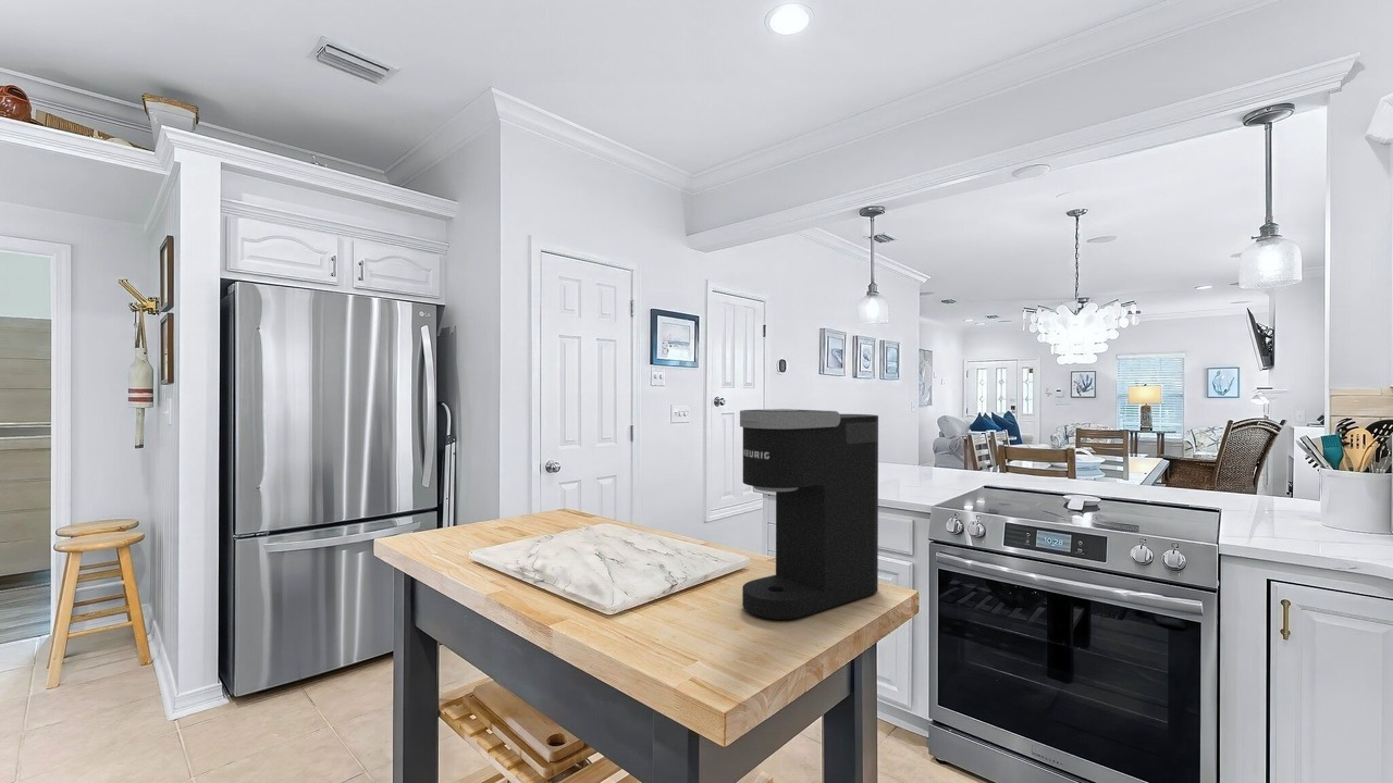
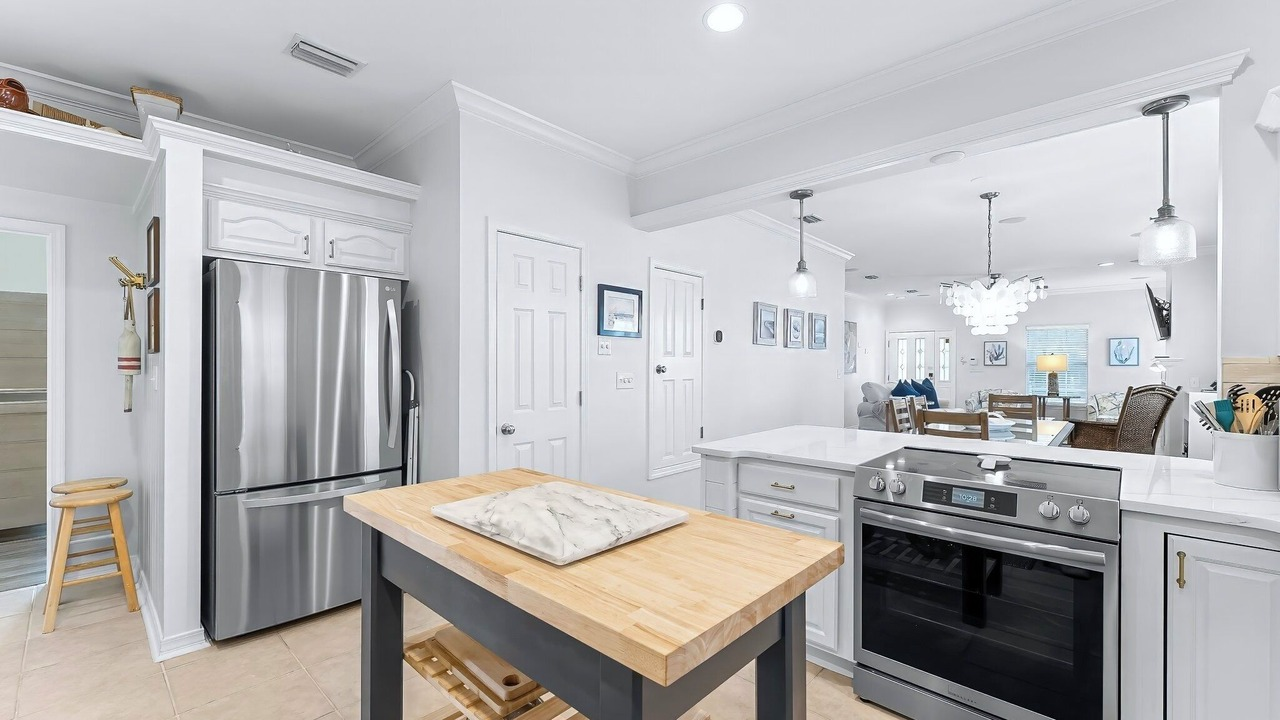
- coffee maker (811, 502)
